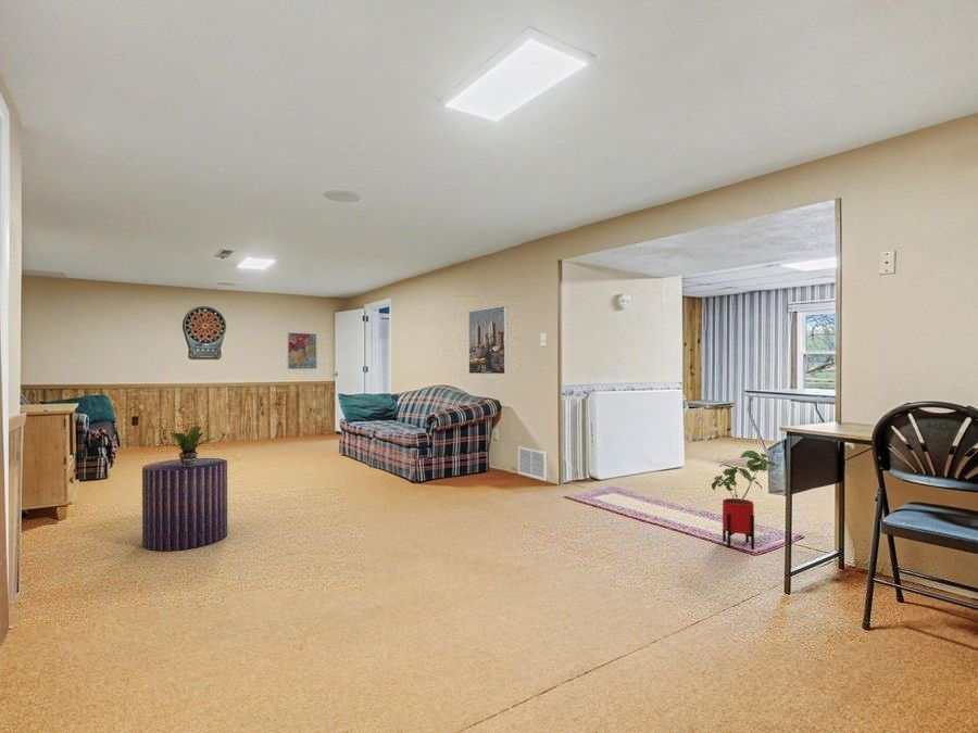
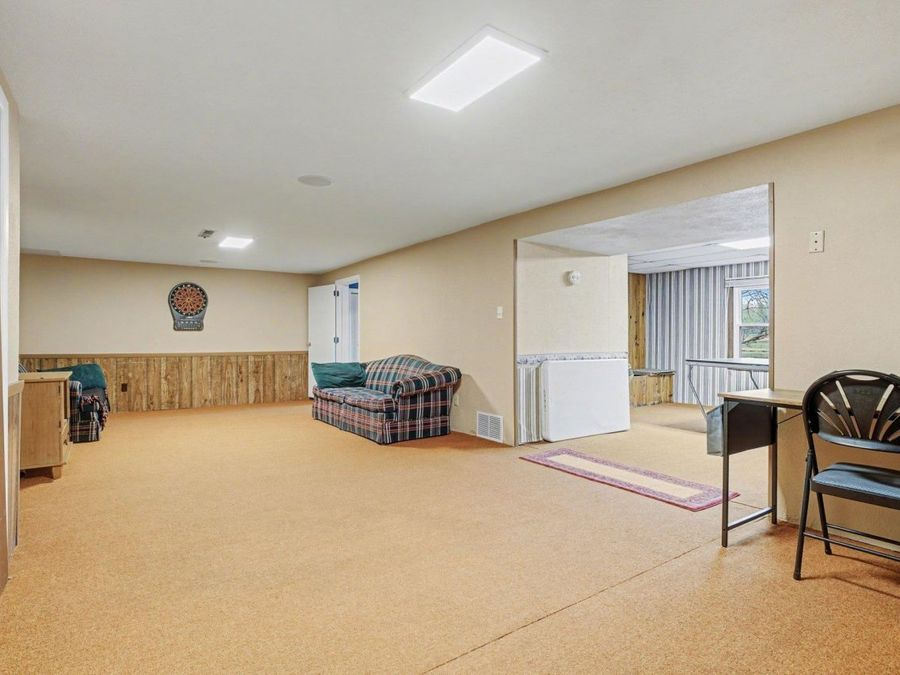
- potted plant (187, 446)
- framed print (487, 341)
- stool (186, 501)
- wall art (302, 351)
- house plant (740, 498)
